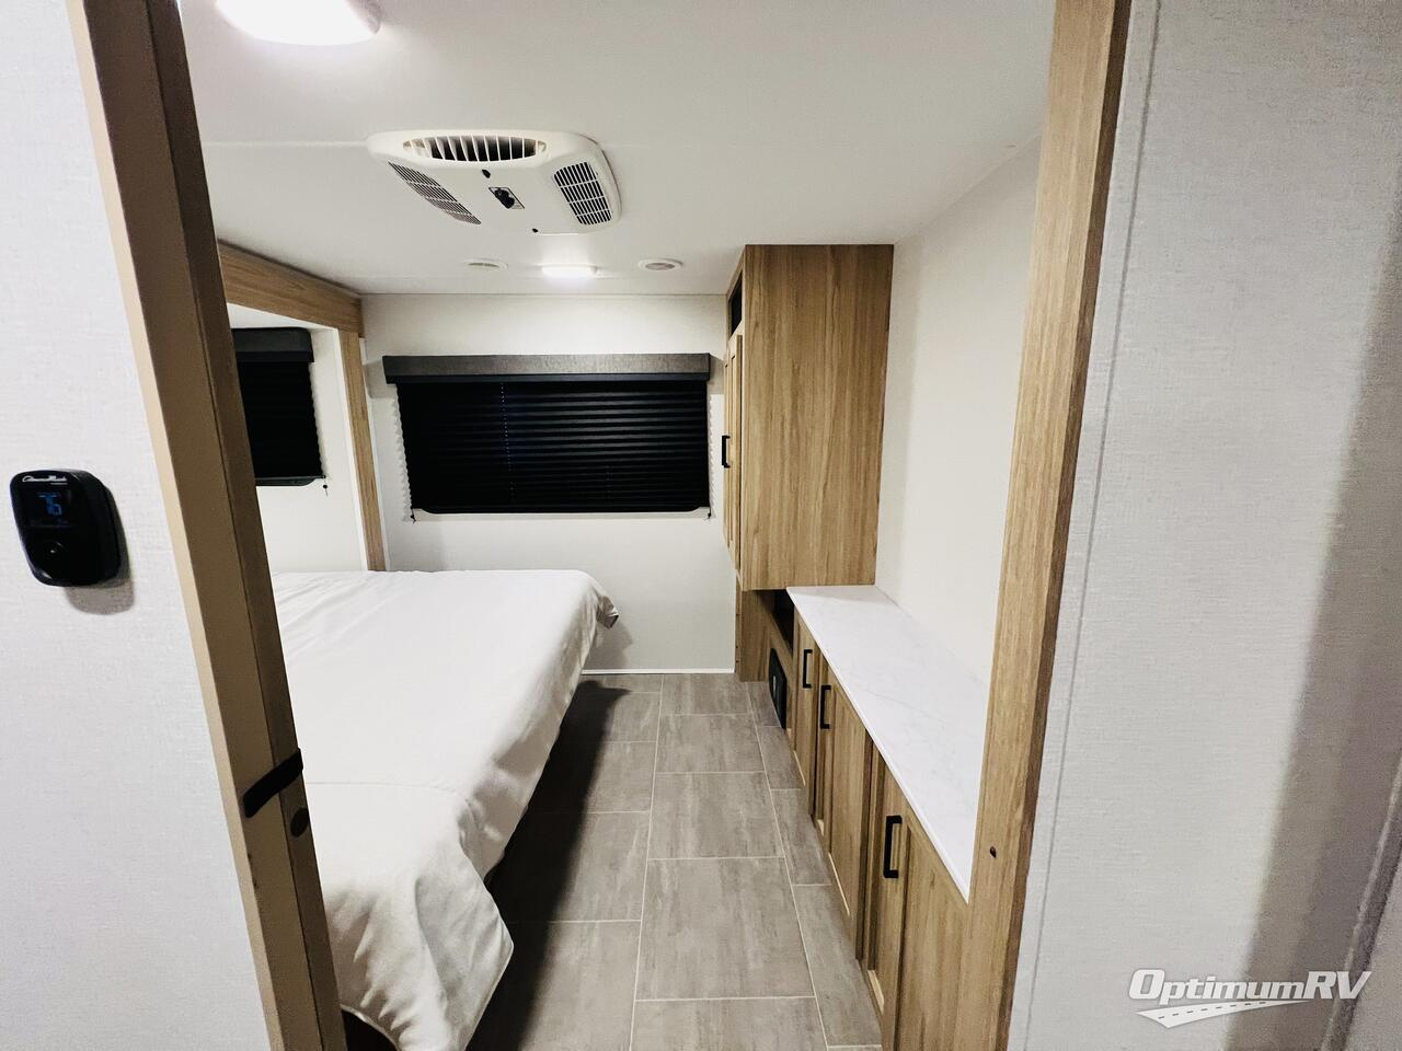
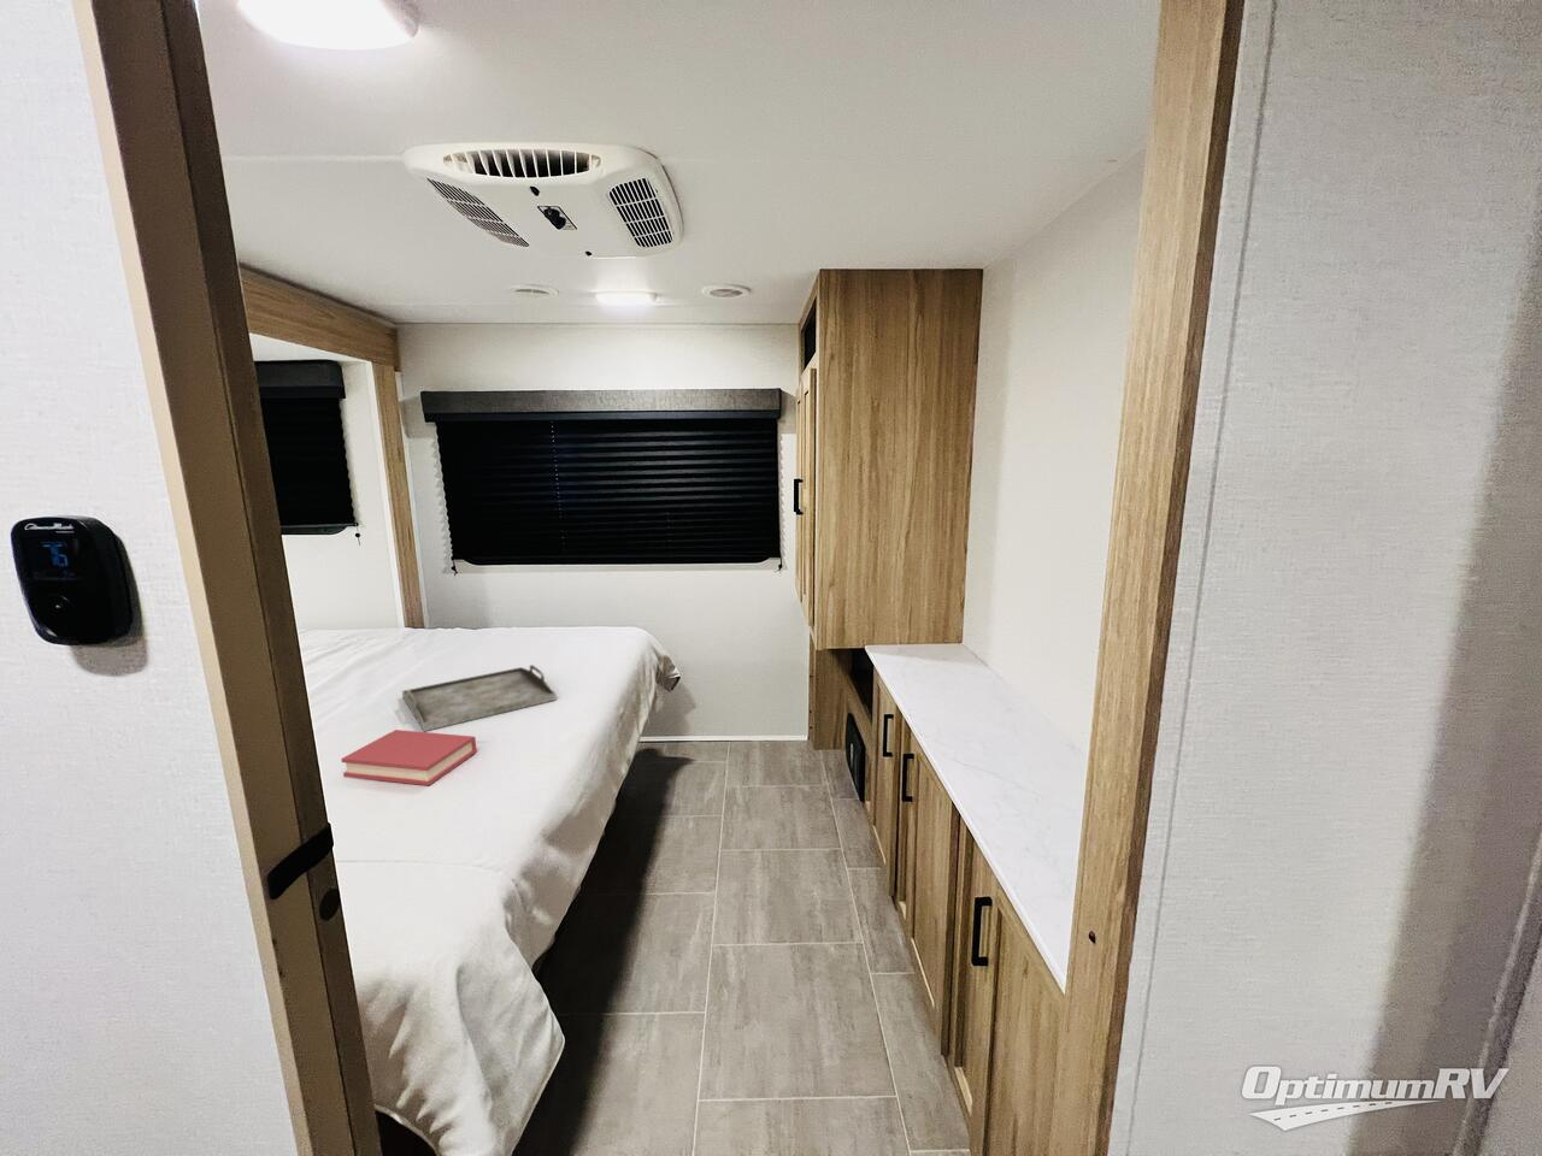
+ hardback book (410, 755)
+ serving tray (477, 688)
